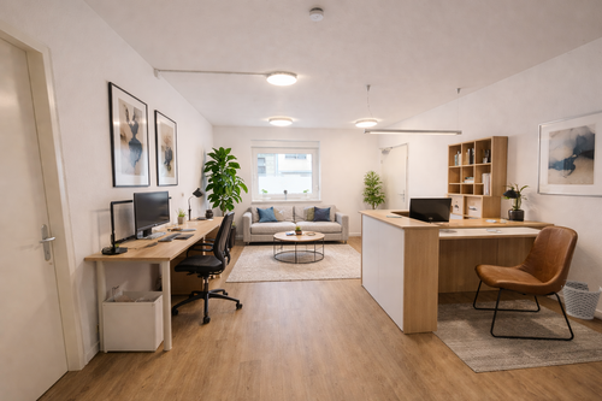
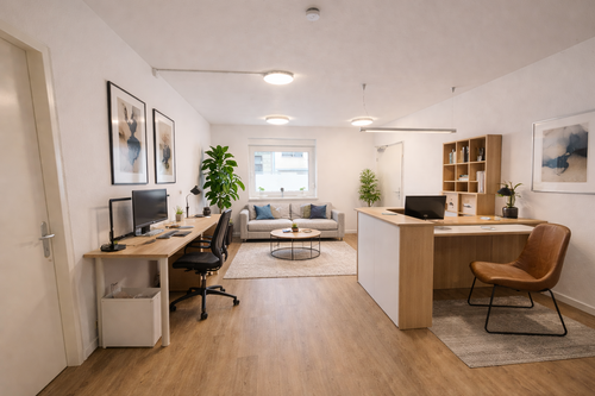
- wastebasket (579, 300)
